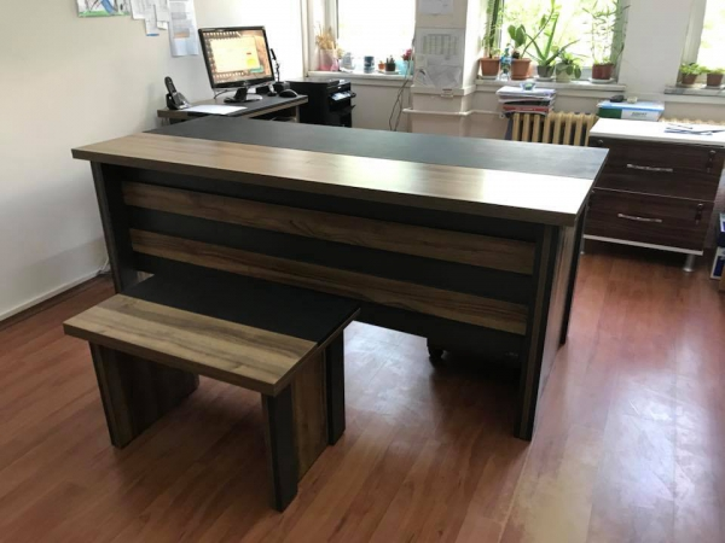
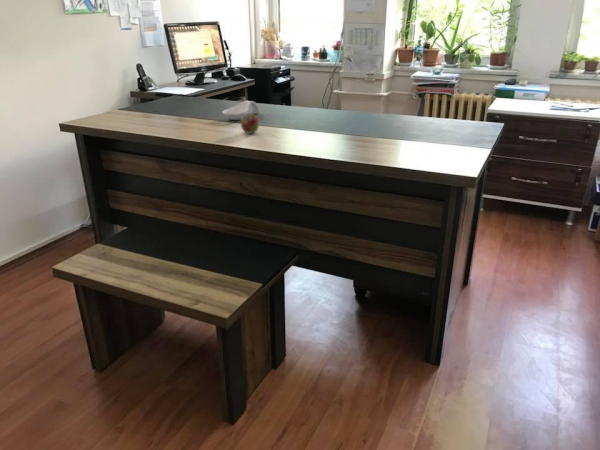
+ spoon rest (242, 109)
+ fruit (250, 123)
